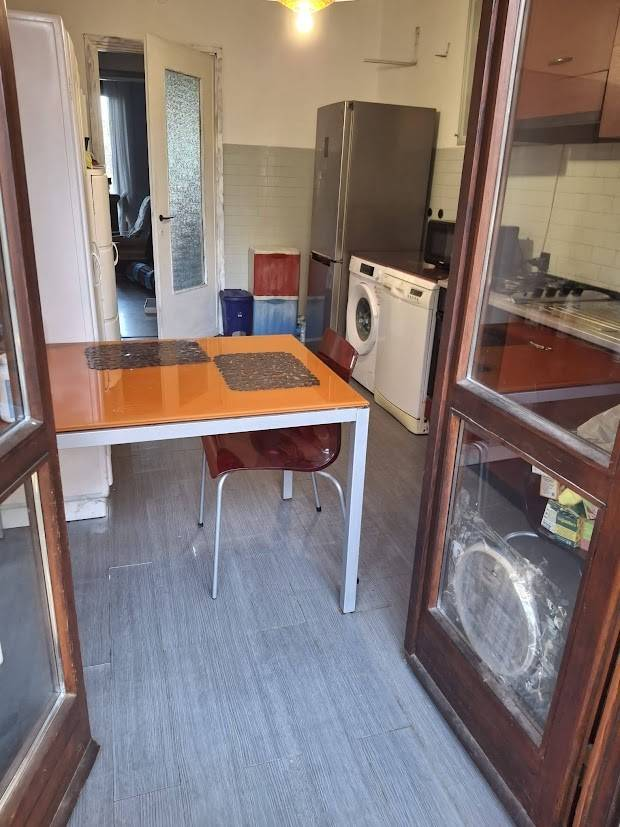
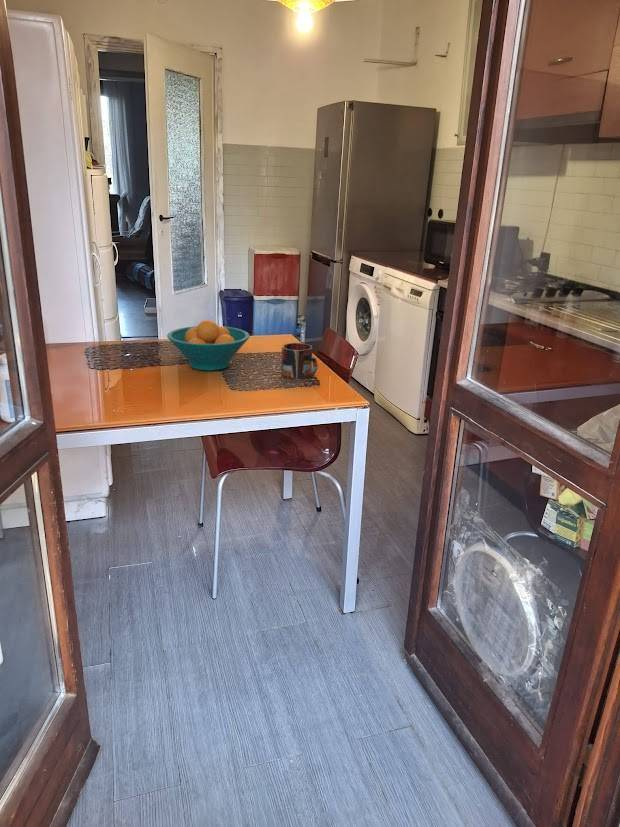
+ fruit bowl (208, 343)
+ mug (298, 360)
